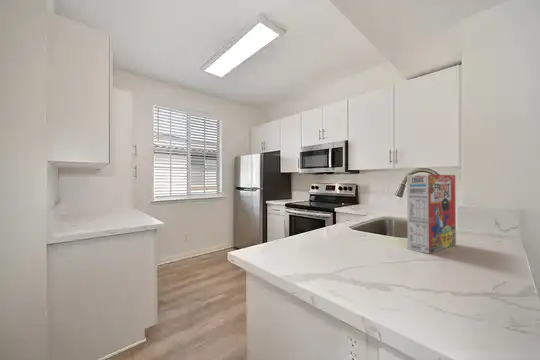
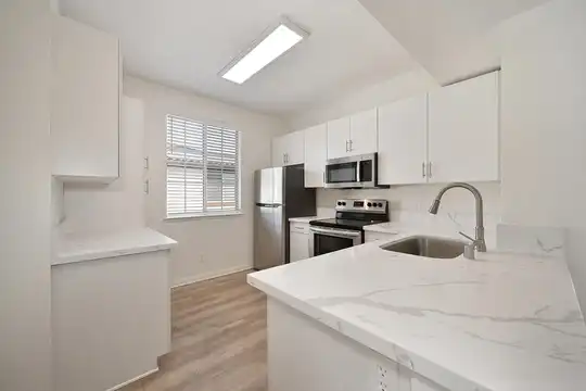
- cereal box (432, 210)
